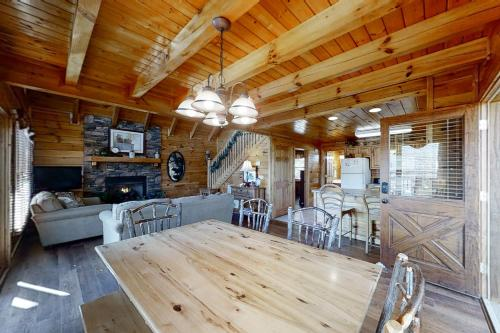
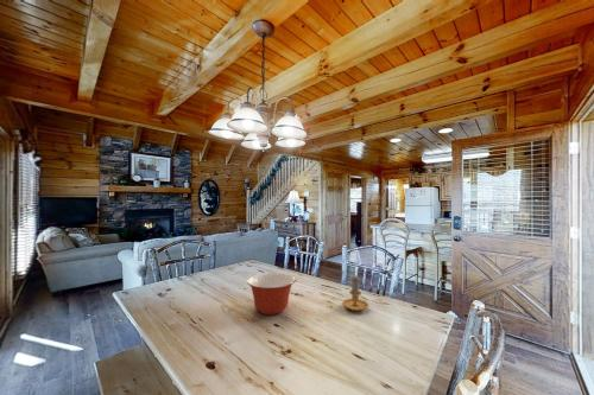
+ mixing bowl (271, 294)
+ candle (355, 289)
